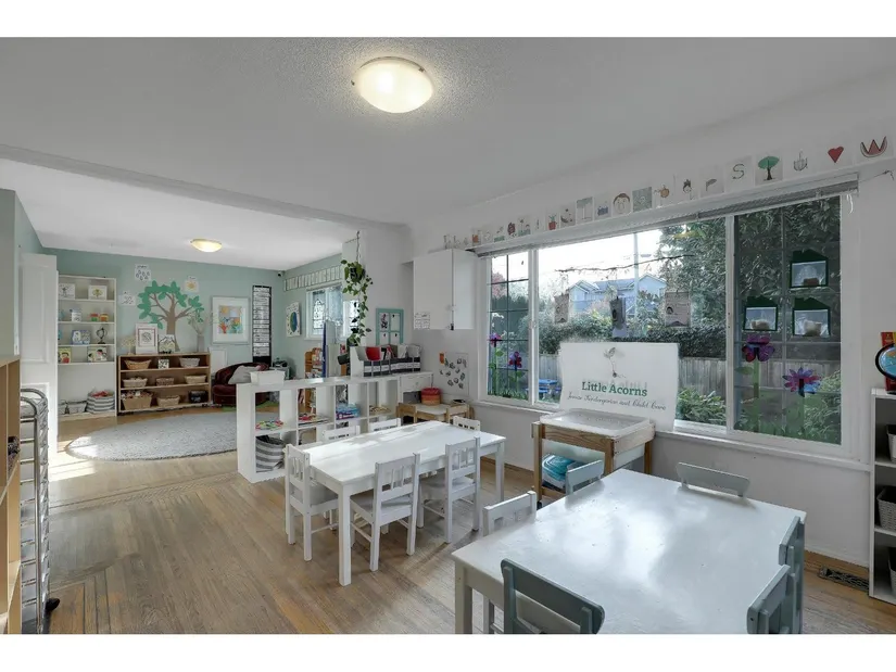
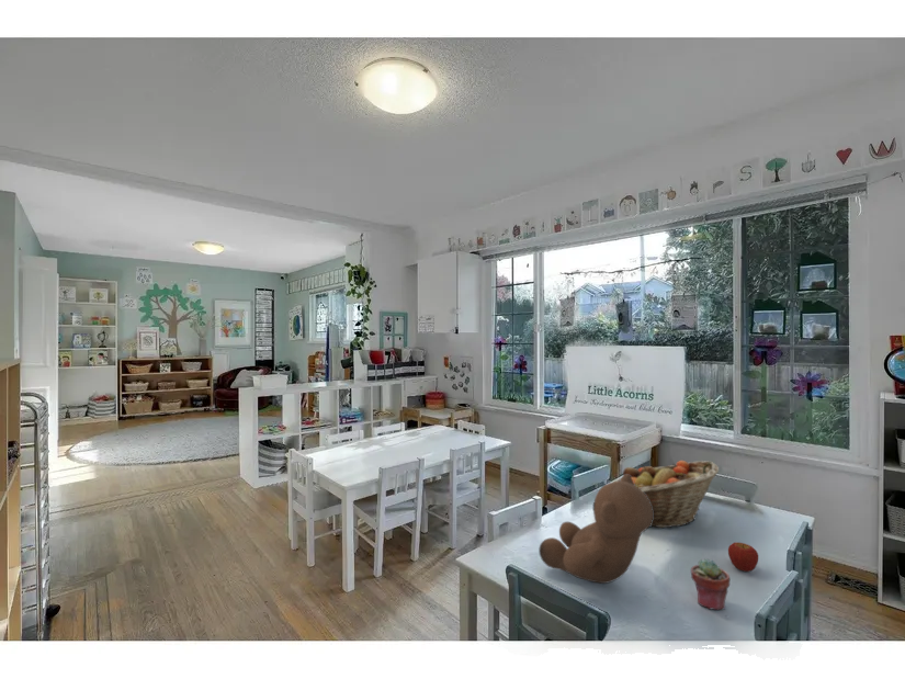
+ teddy bear (597, 523)
+ fruit basket (659, 487)
+ potted succulent (710, 581)
+ apple (743, 556)
